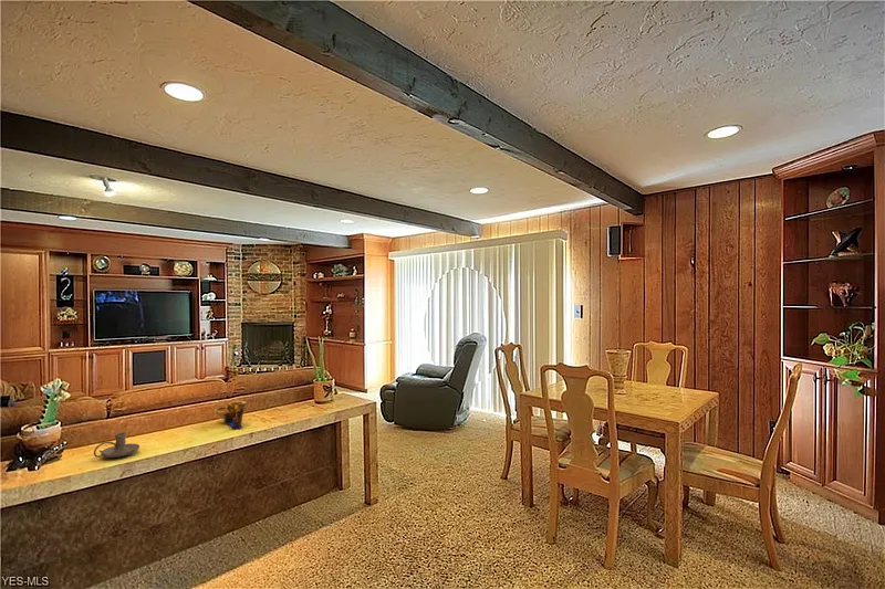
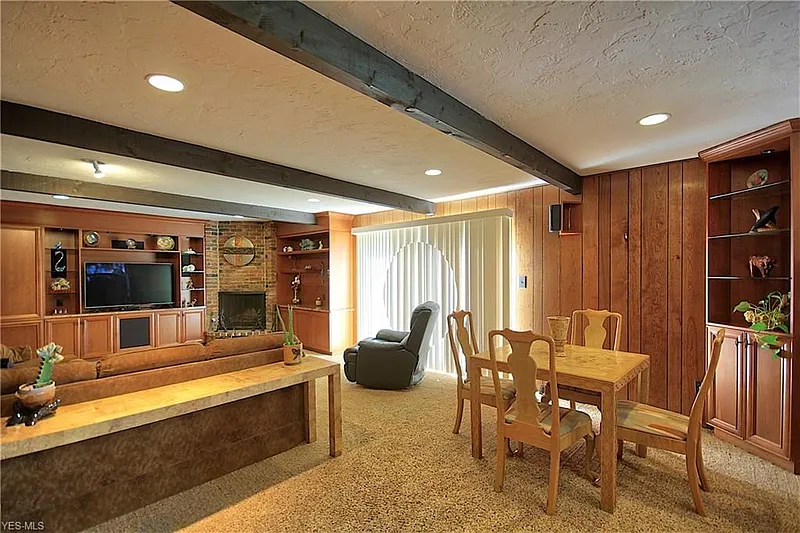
- candle holder (116, 444)
- decorative bowl (231, 412)
